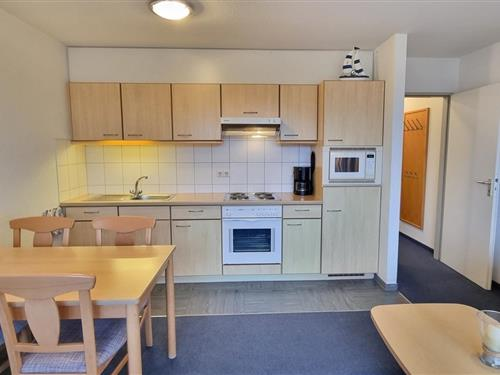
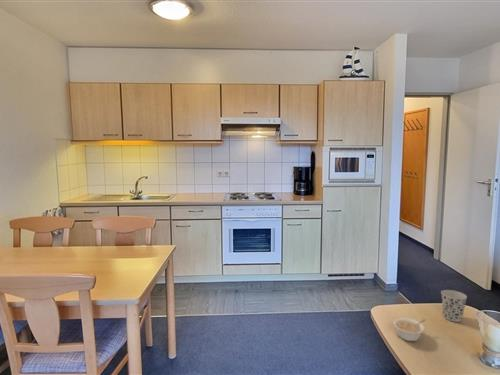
+ legume (408, 328)
+ cup (453, 306)
